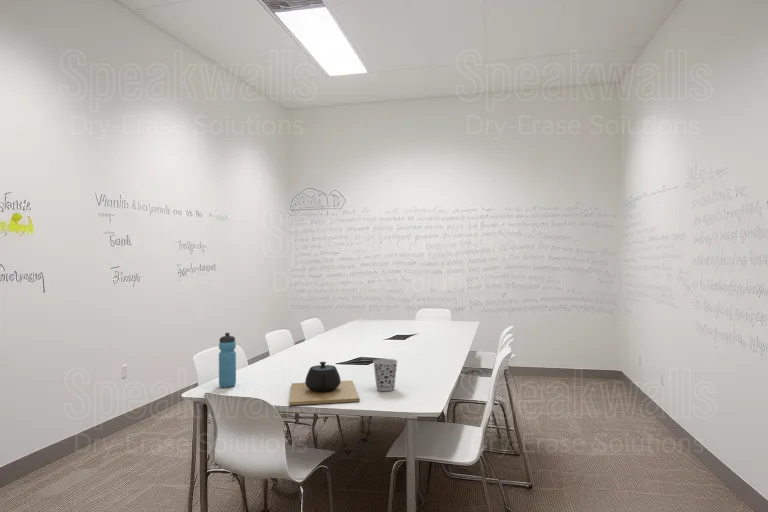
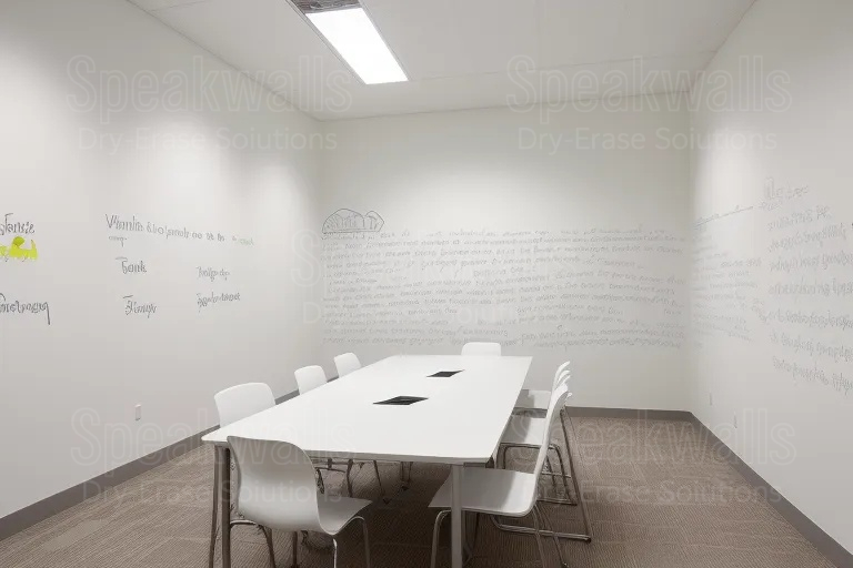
- cup (385, 375)
- water bottle (227, 359)
- teapot (323, 377)
